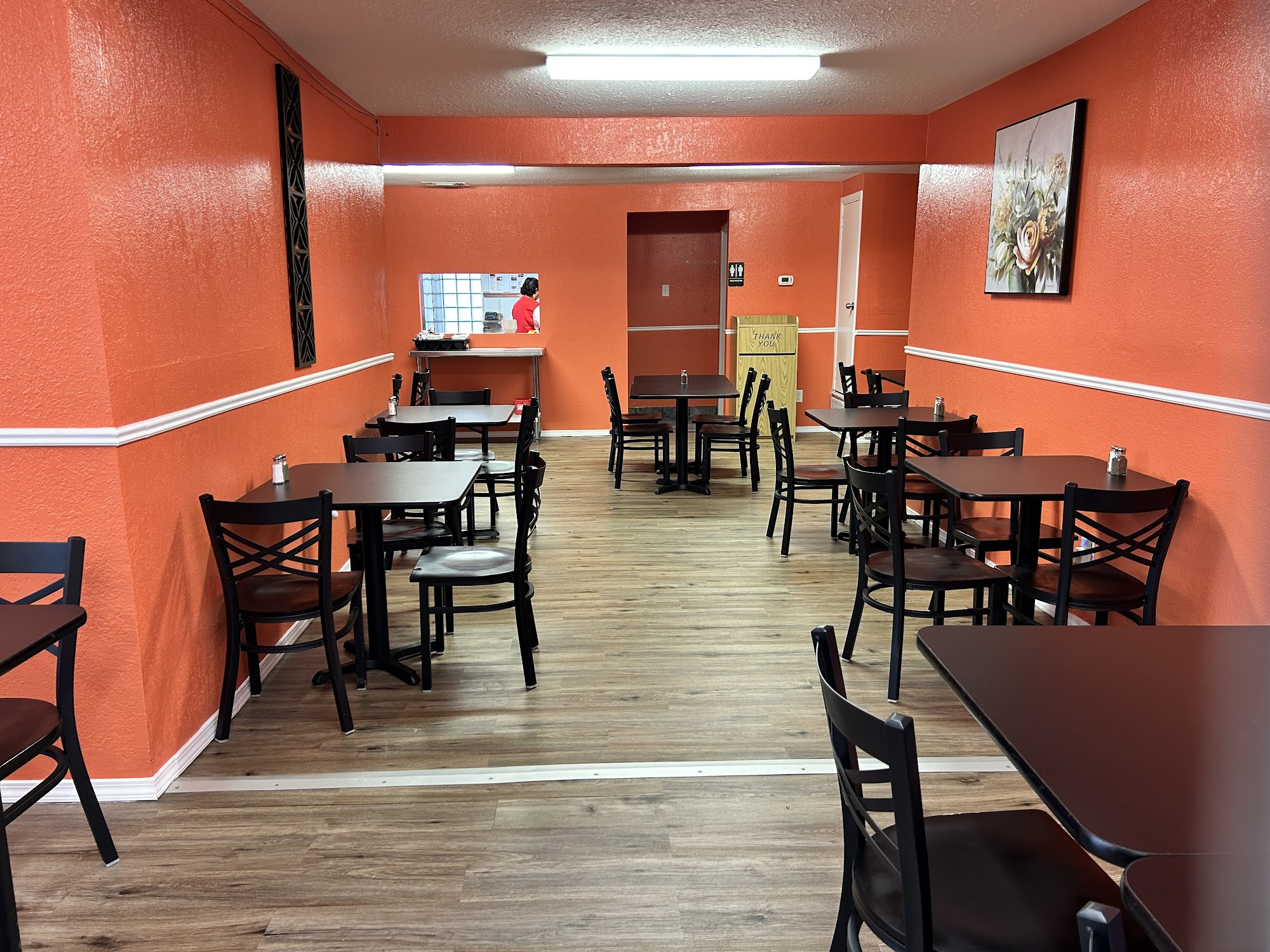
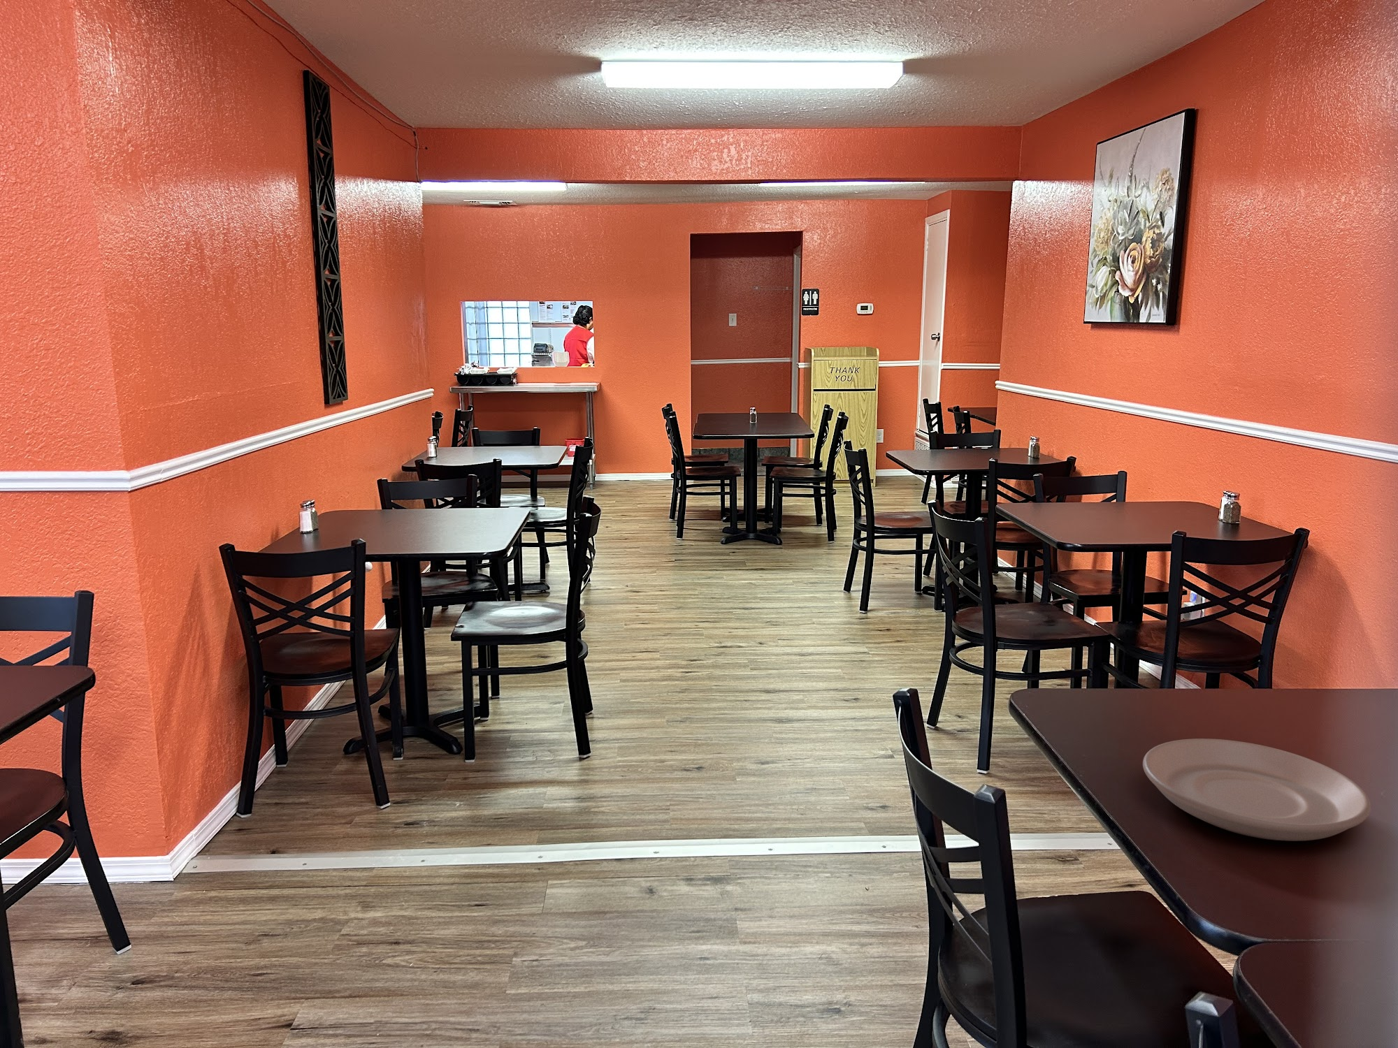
+ plate (1249, 793)
